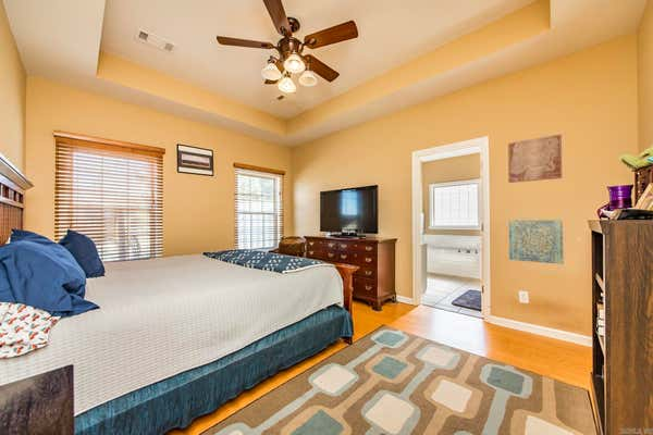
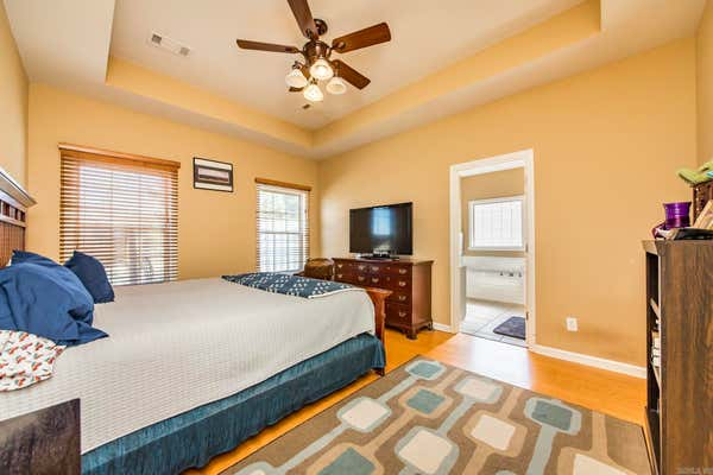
- wall art (534, 240)
- wall art (533, 160)
